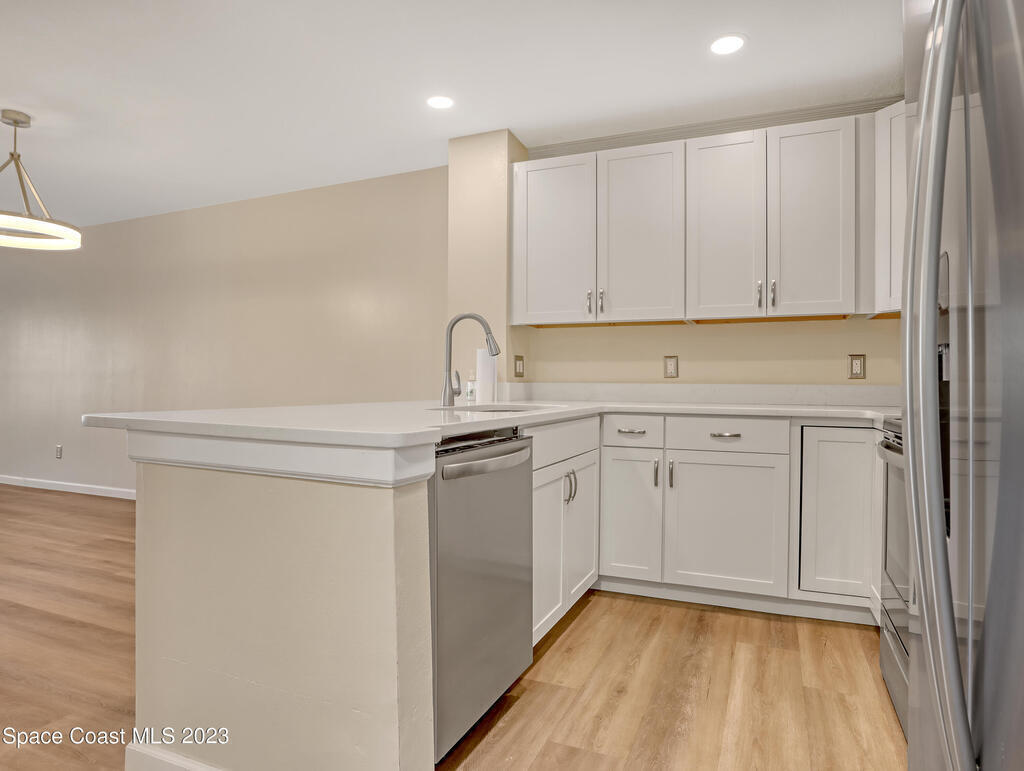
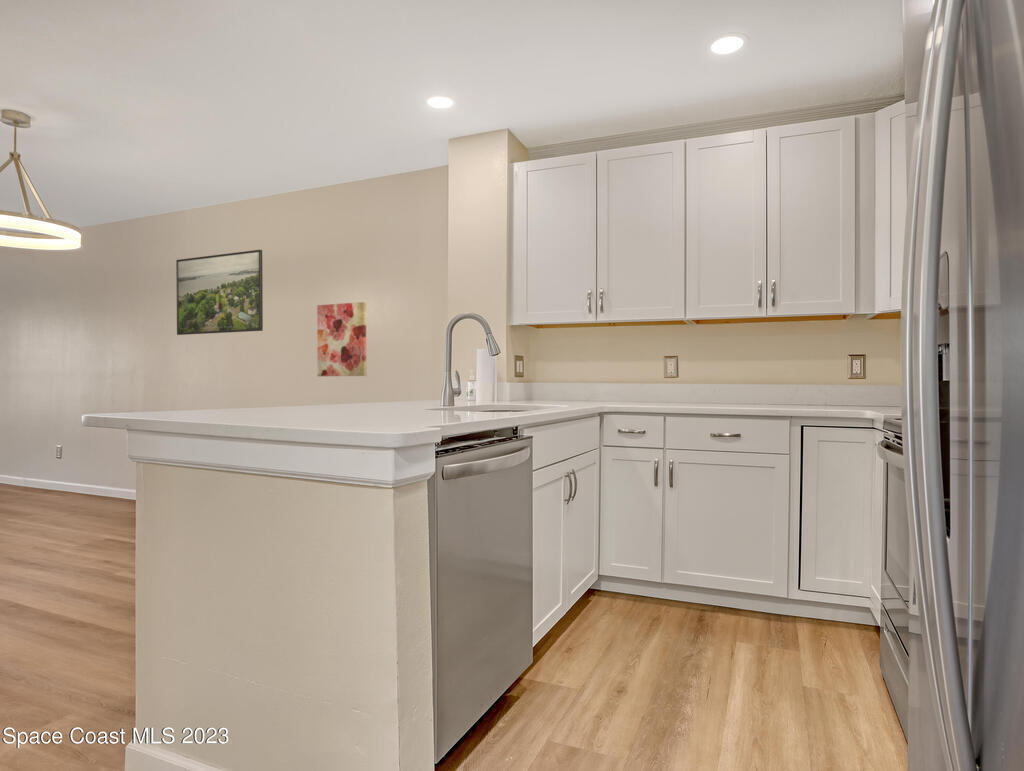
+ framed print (217, 294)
+ wall art (341, 340)
